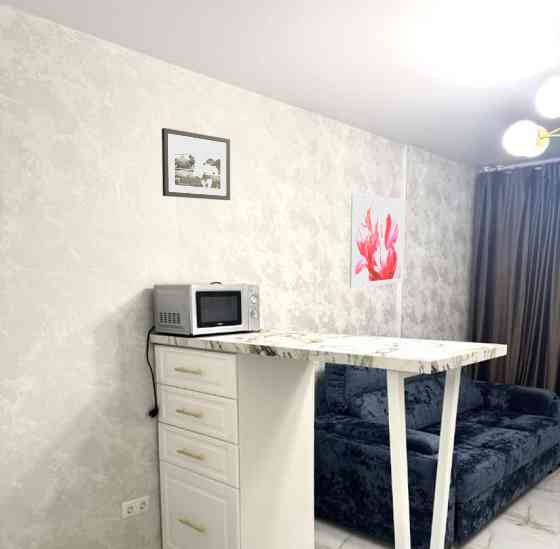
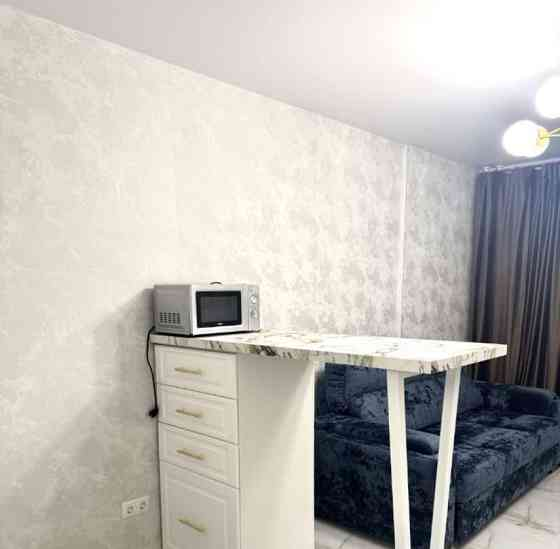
- picture frame (197, 166)
- wall art (378, 241)
